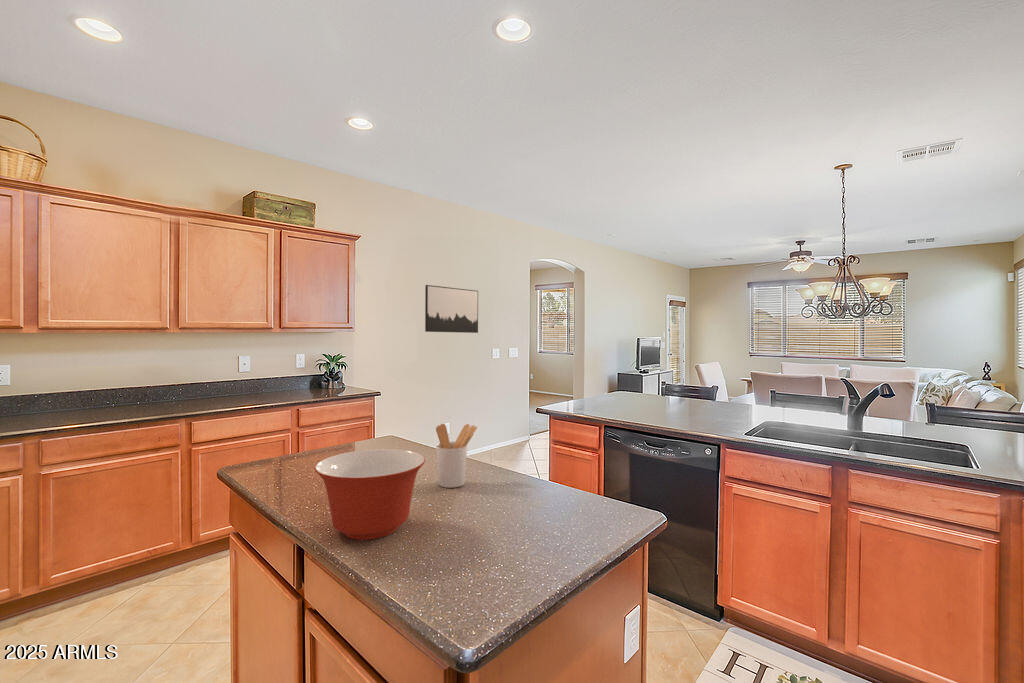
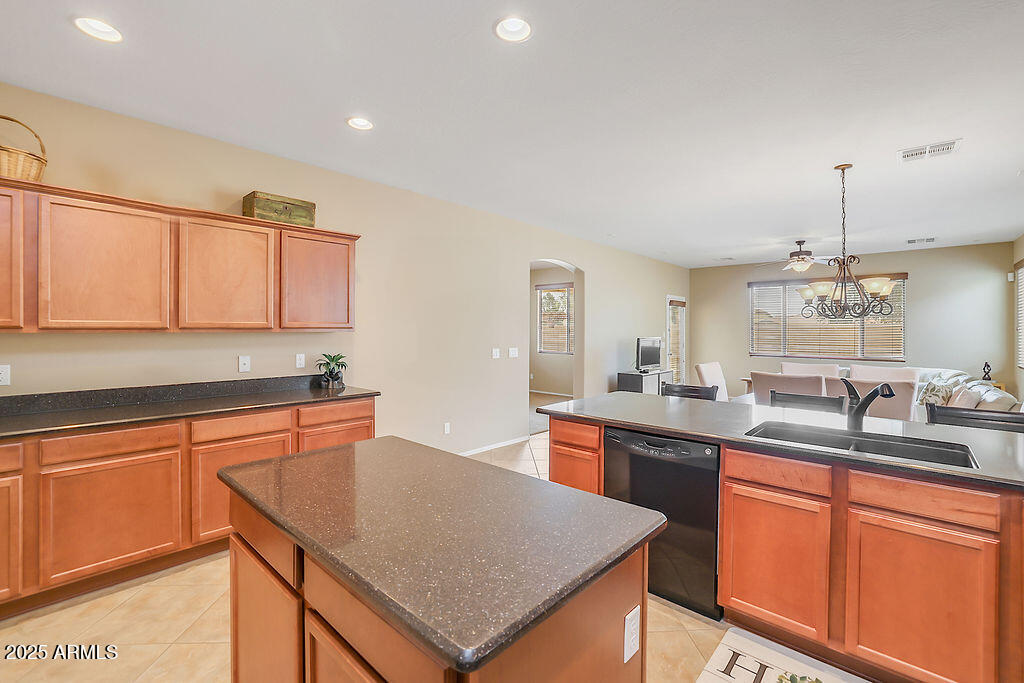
- wall art (453, 310)
- mixing bowl (371, 494)
- utensil holder (457, 453)
